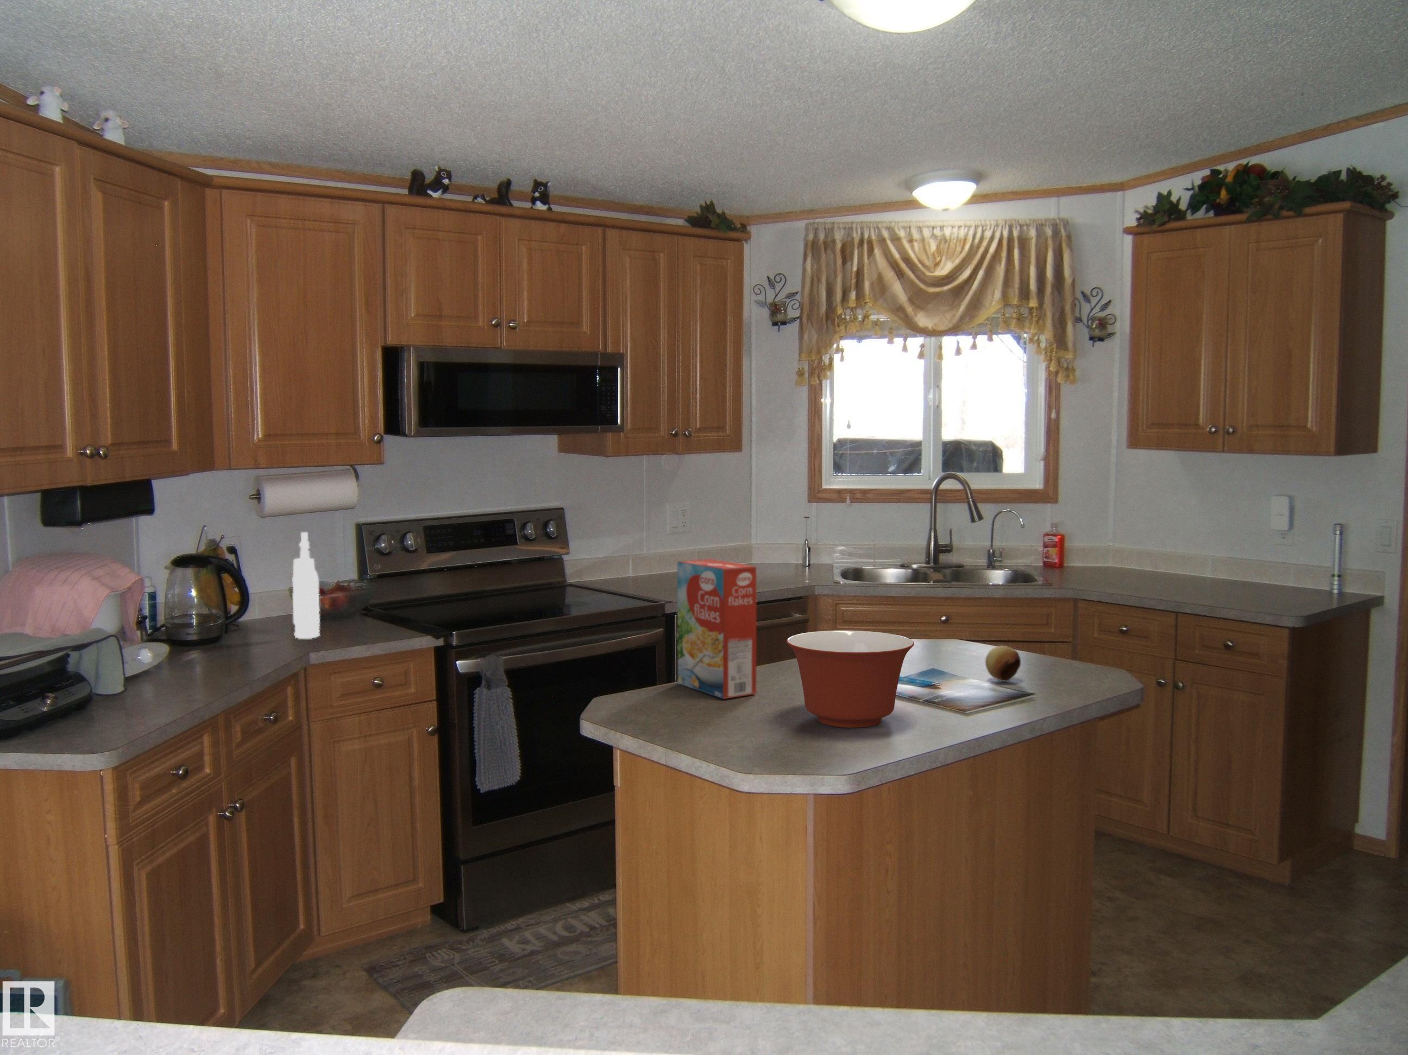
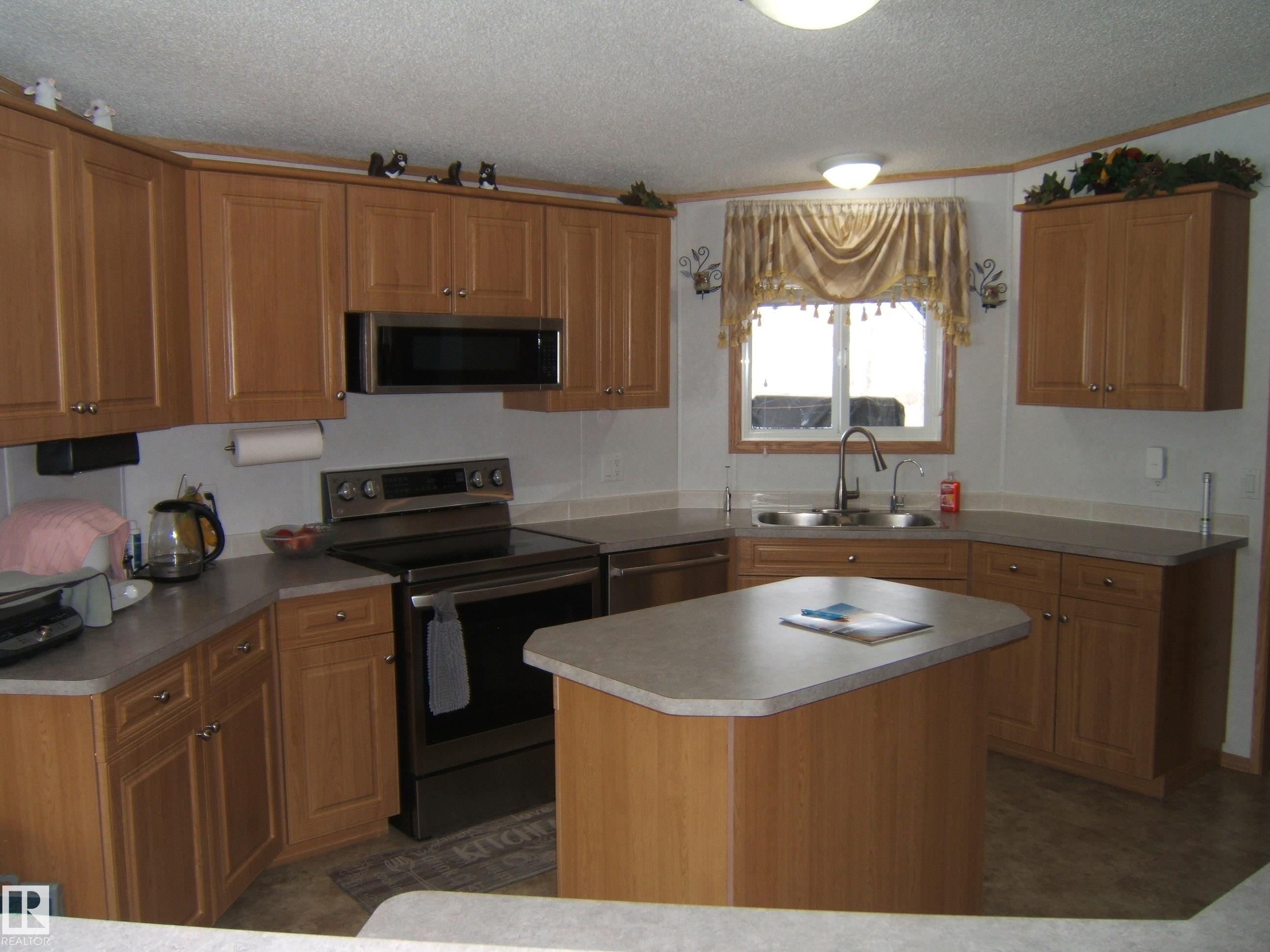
- cereal box (716, 626)
- fruit (1002, 663)
- mixing bowl (849, 680)
- bottle (305, 584)
